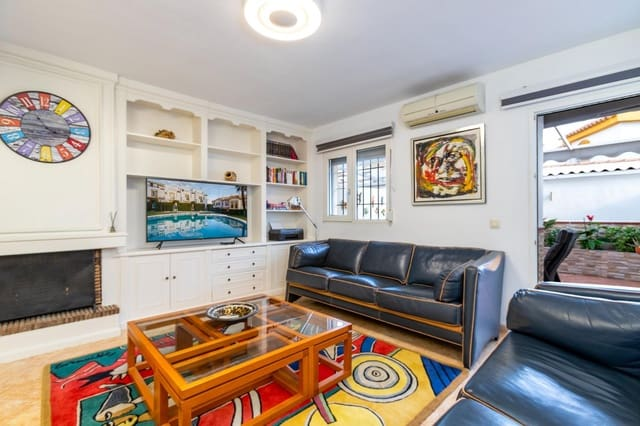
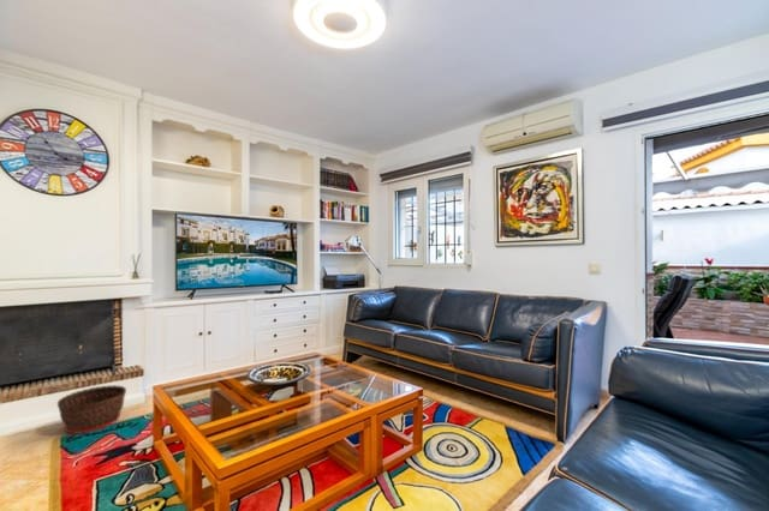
+ basket (93, 409)
